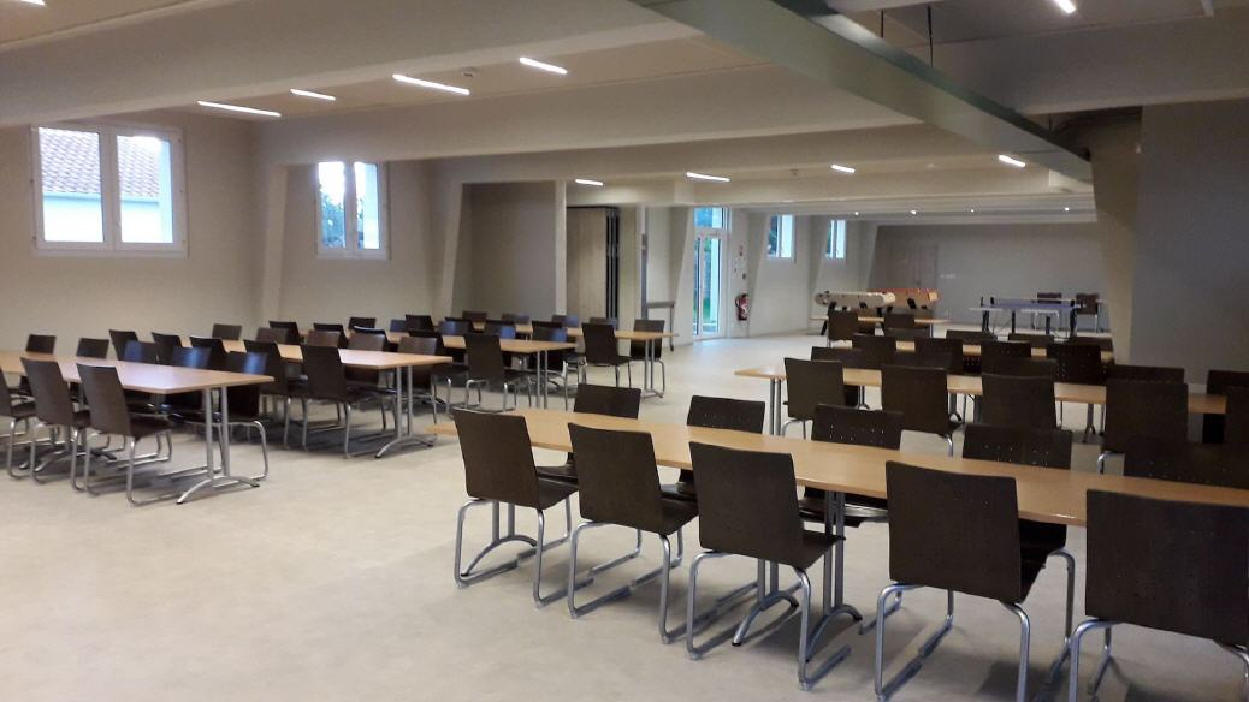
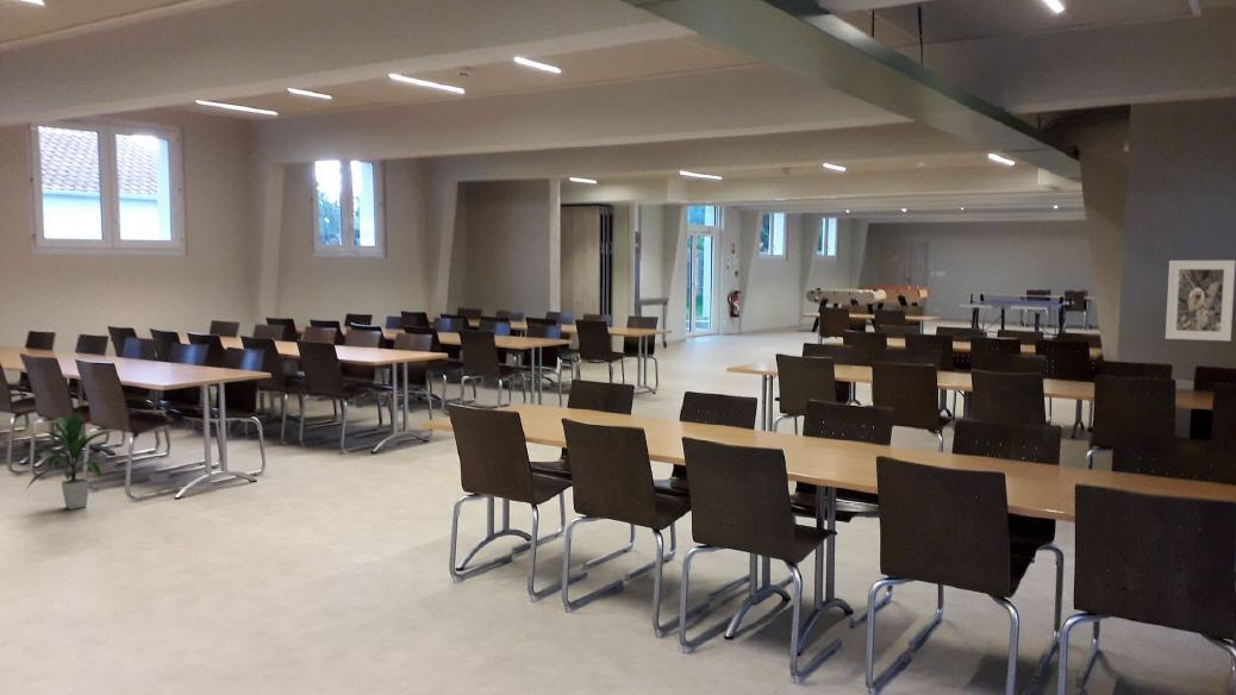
+ indoor plant (69, 459)
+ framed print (1199, 300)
